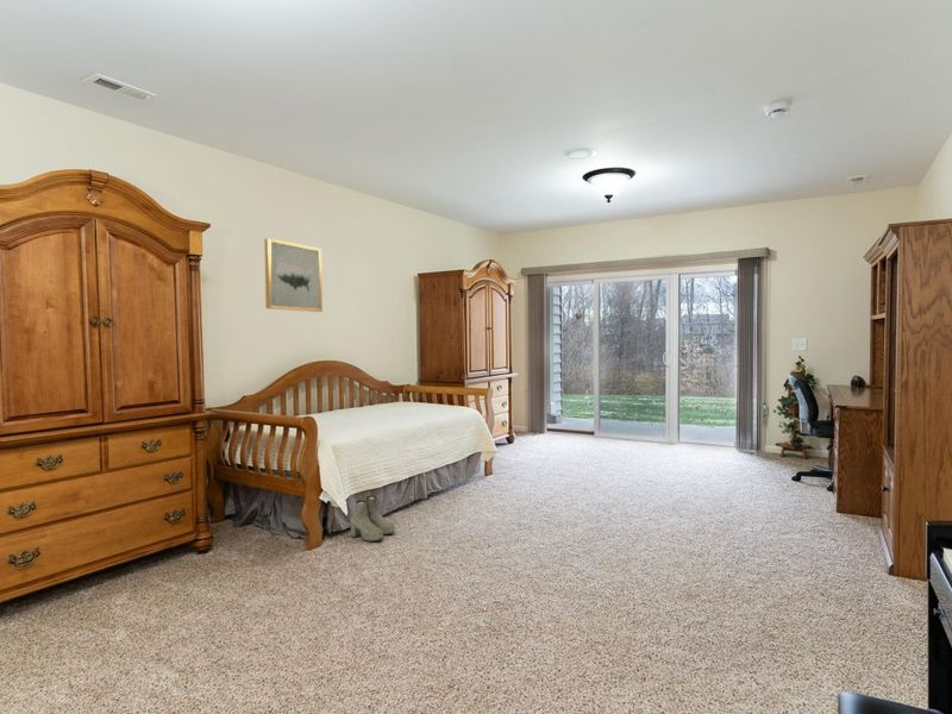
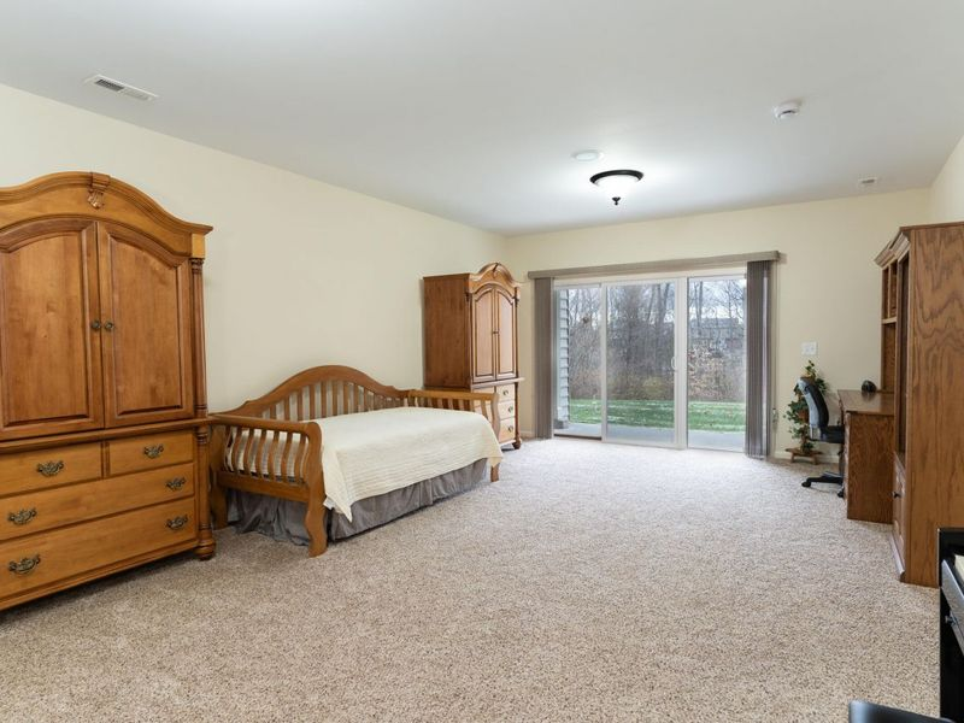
- wall art (294, 276)
- boots (371, 516)
